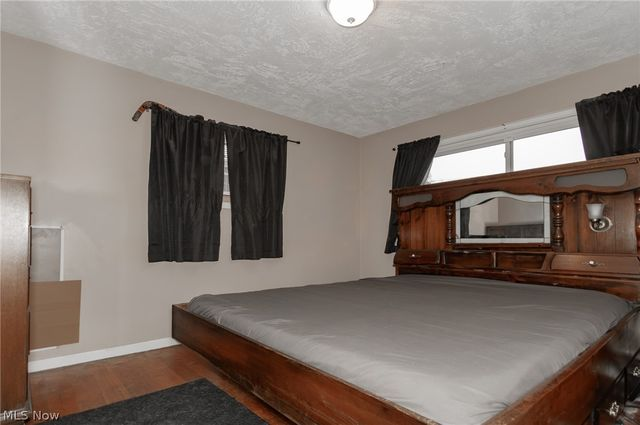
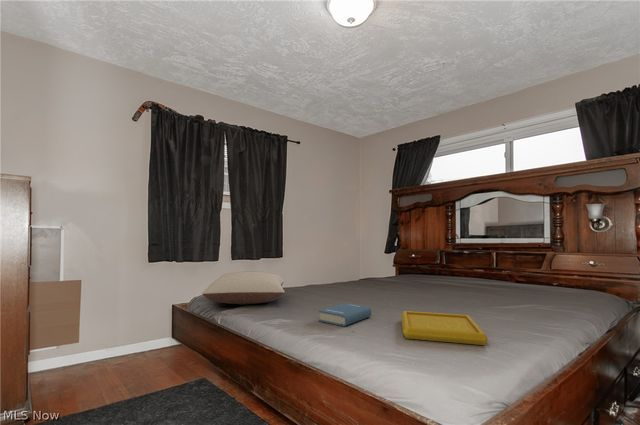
+ serving tray (439, 326)
+ pillow (247, 287)
+ book (345, 313)
